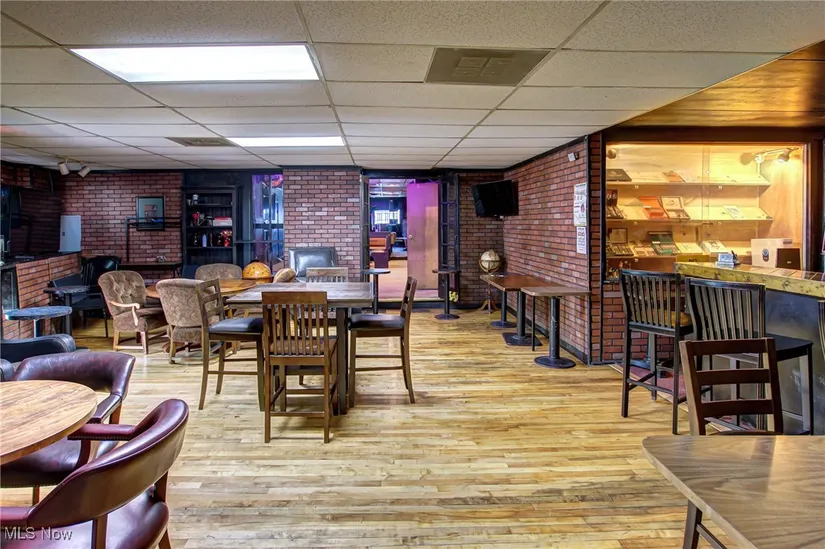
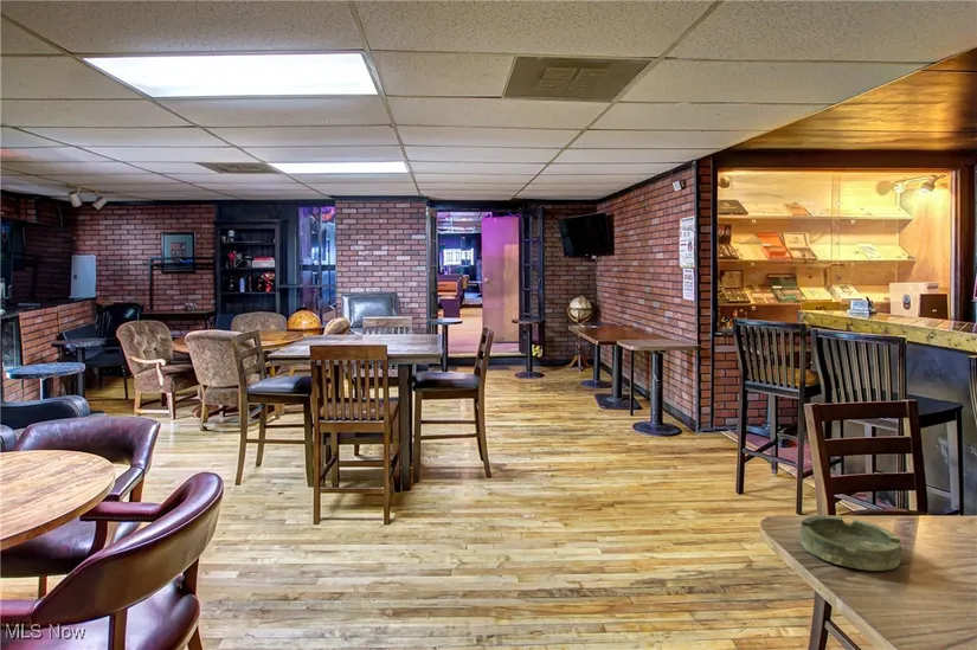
+ ashtray (848, 541)
